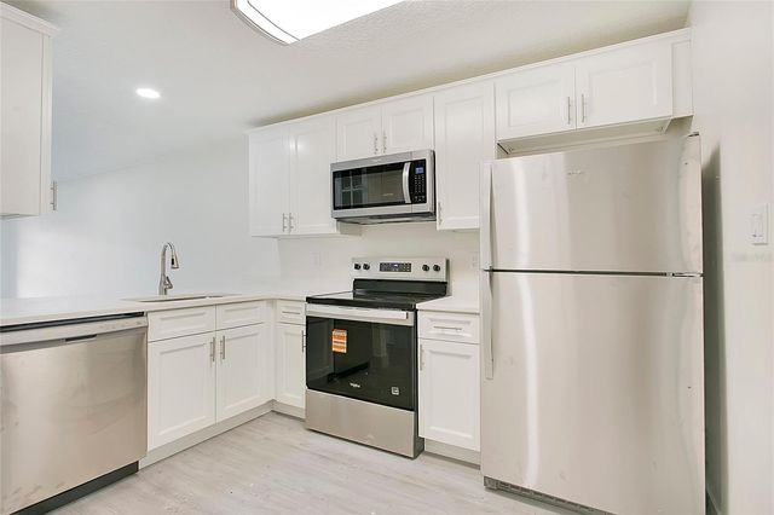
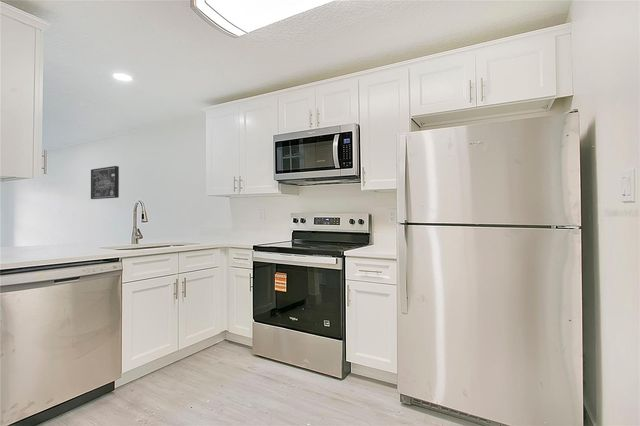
+ wall art (104, 183)
